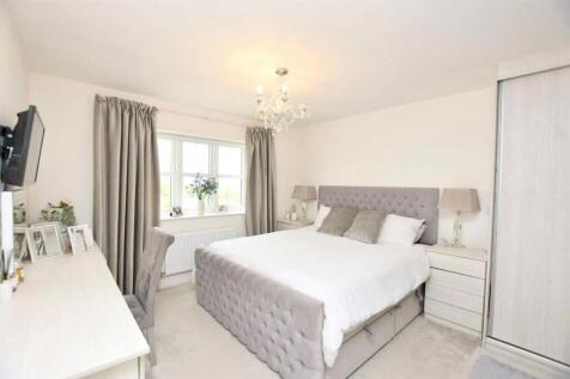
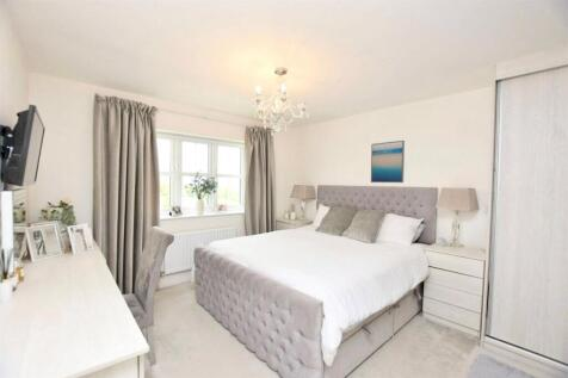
+ wall art (387, 162)
